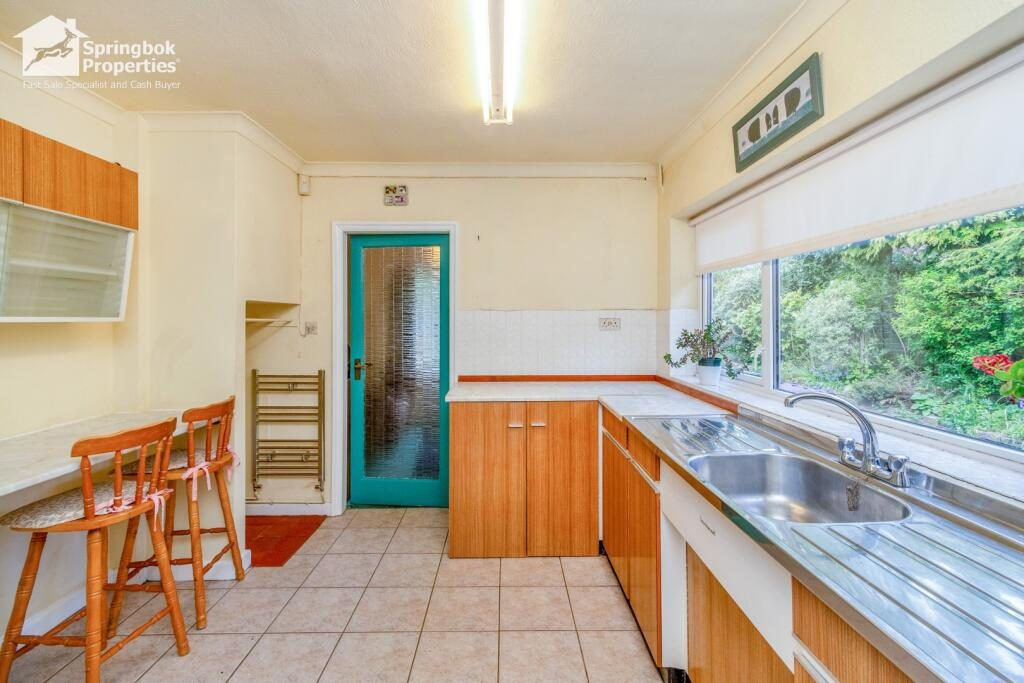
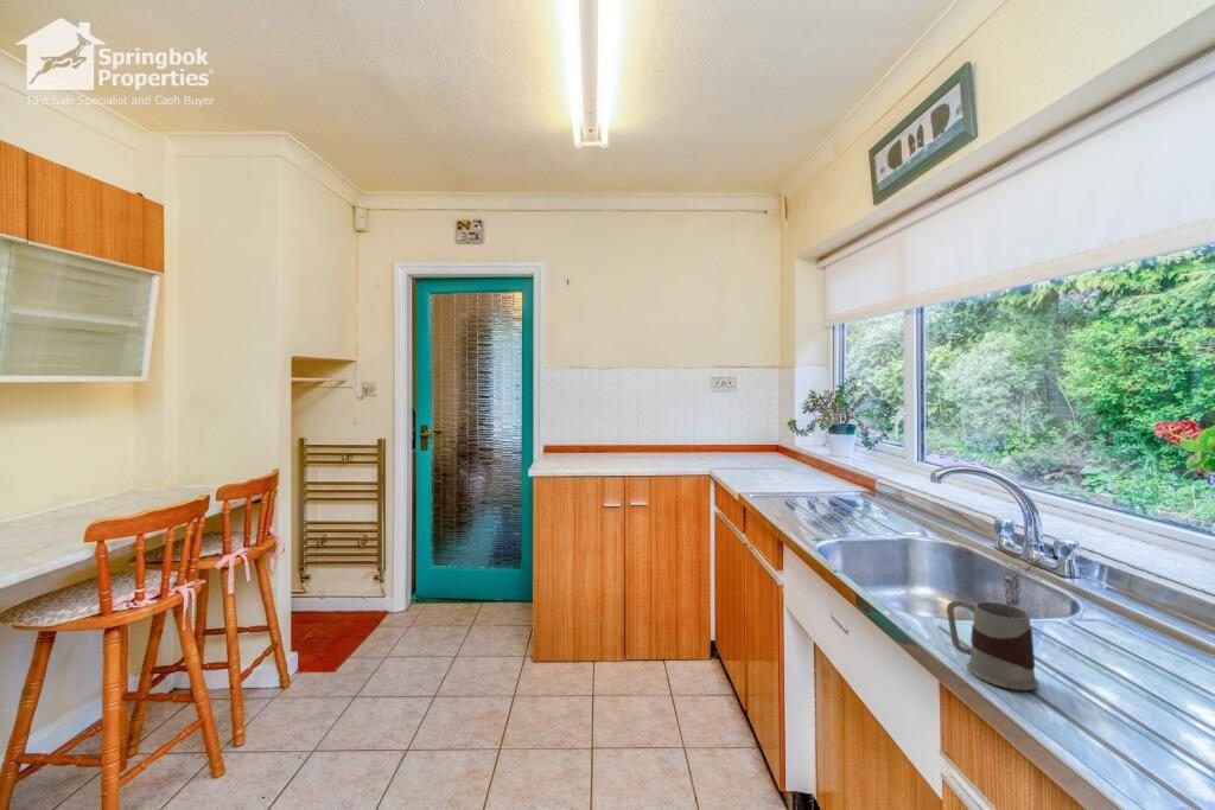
+ mug (990, 638)
